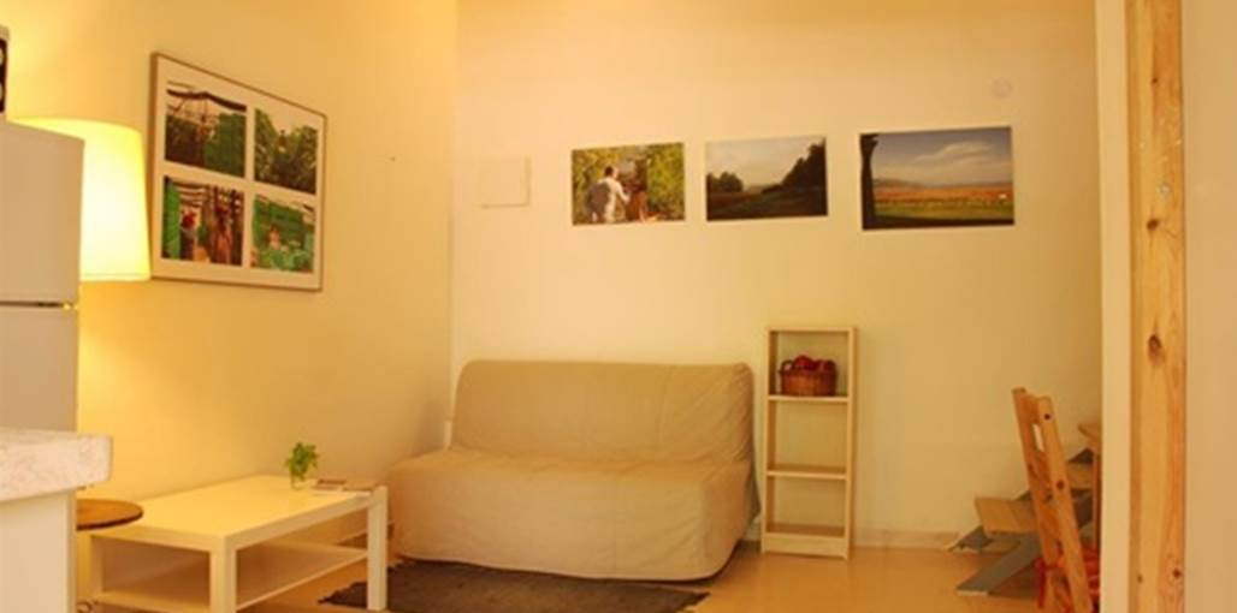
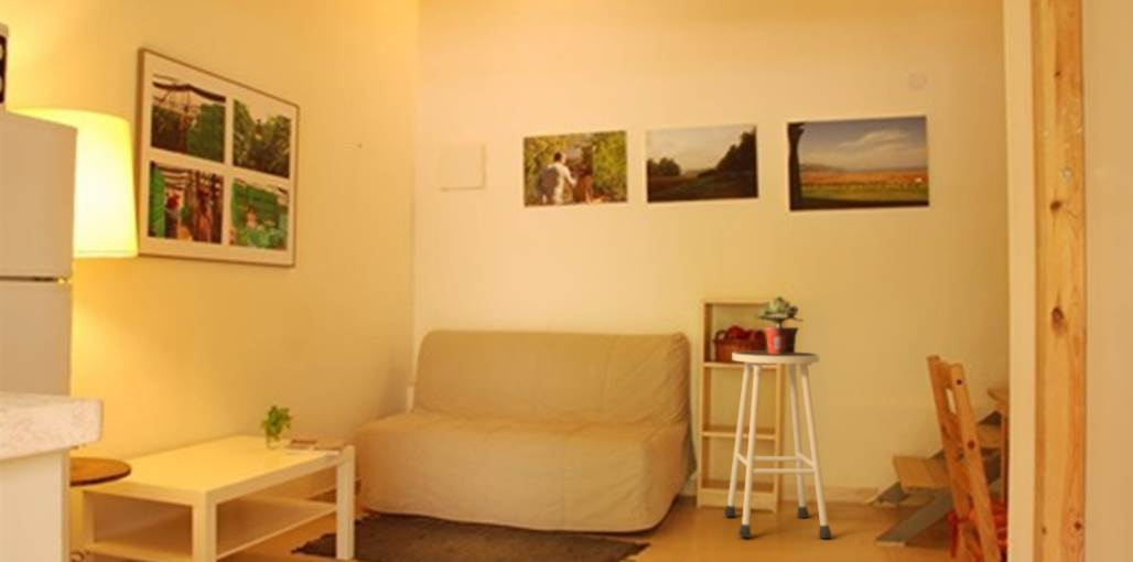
+ potted plant (777, 324)
+ stool (775, 456)
